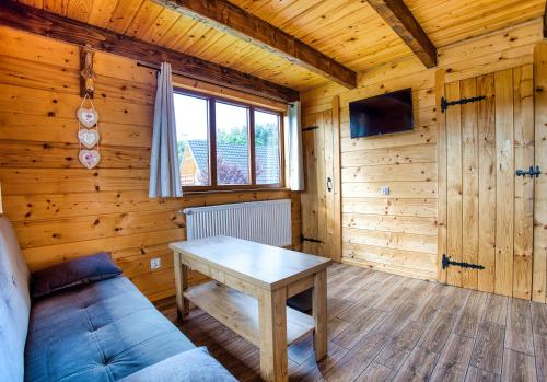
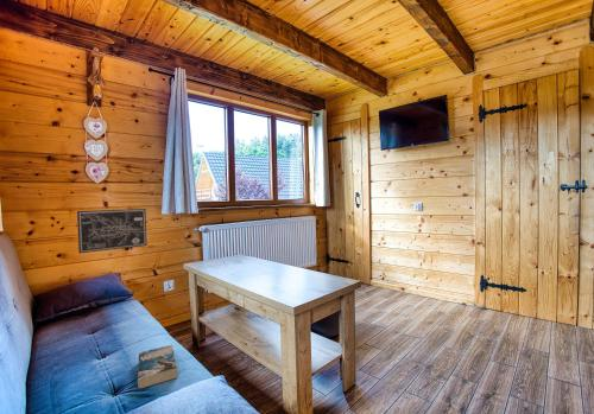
+ book (157, 364)
+ wall art (114, 229)
